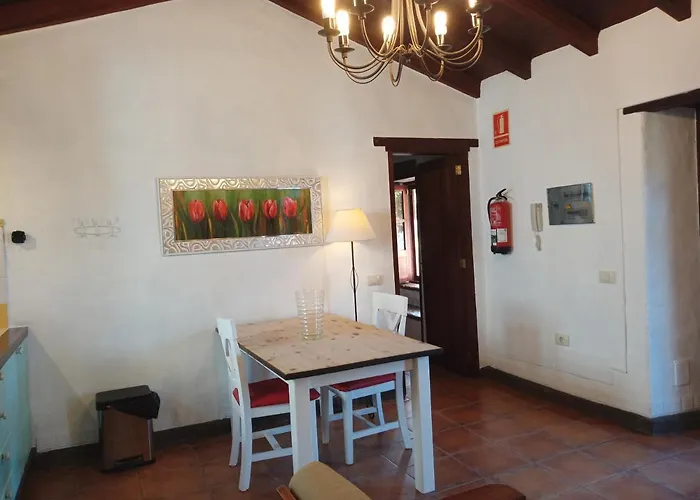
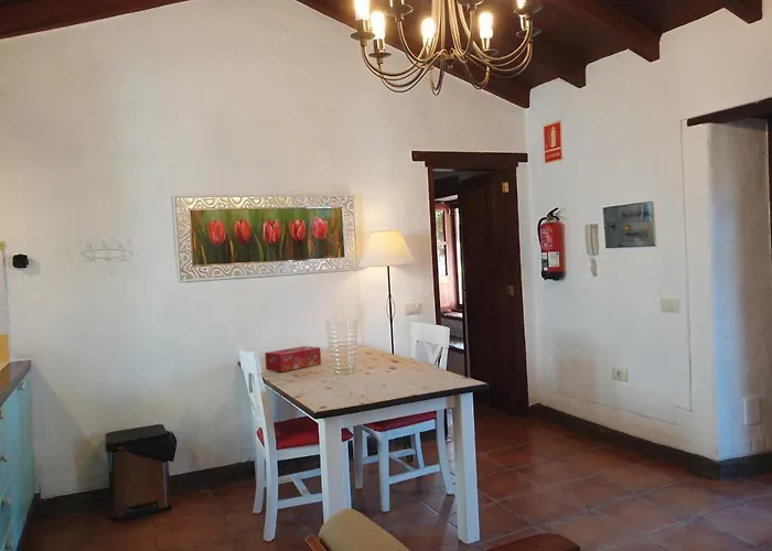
+ tissue box (293, 358)
